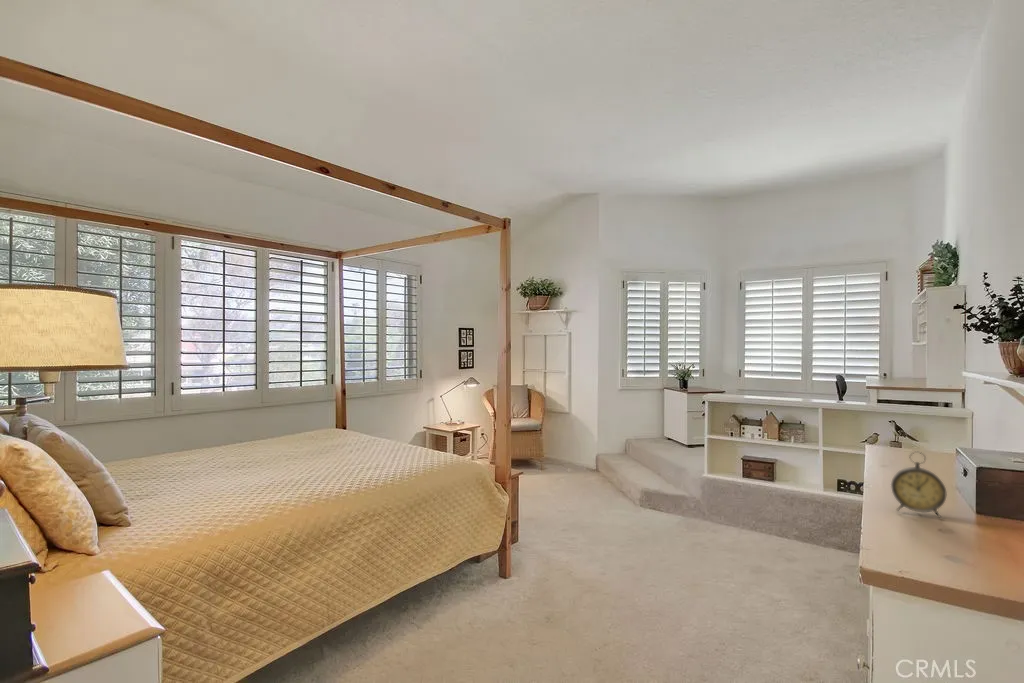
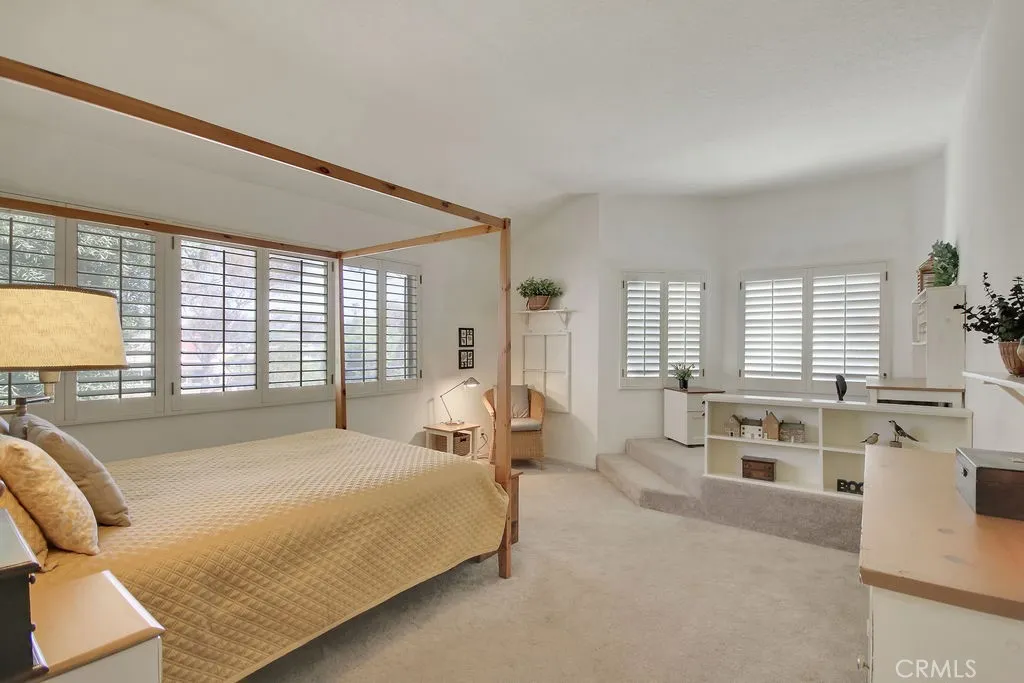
- alarm clock (917, 482)
